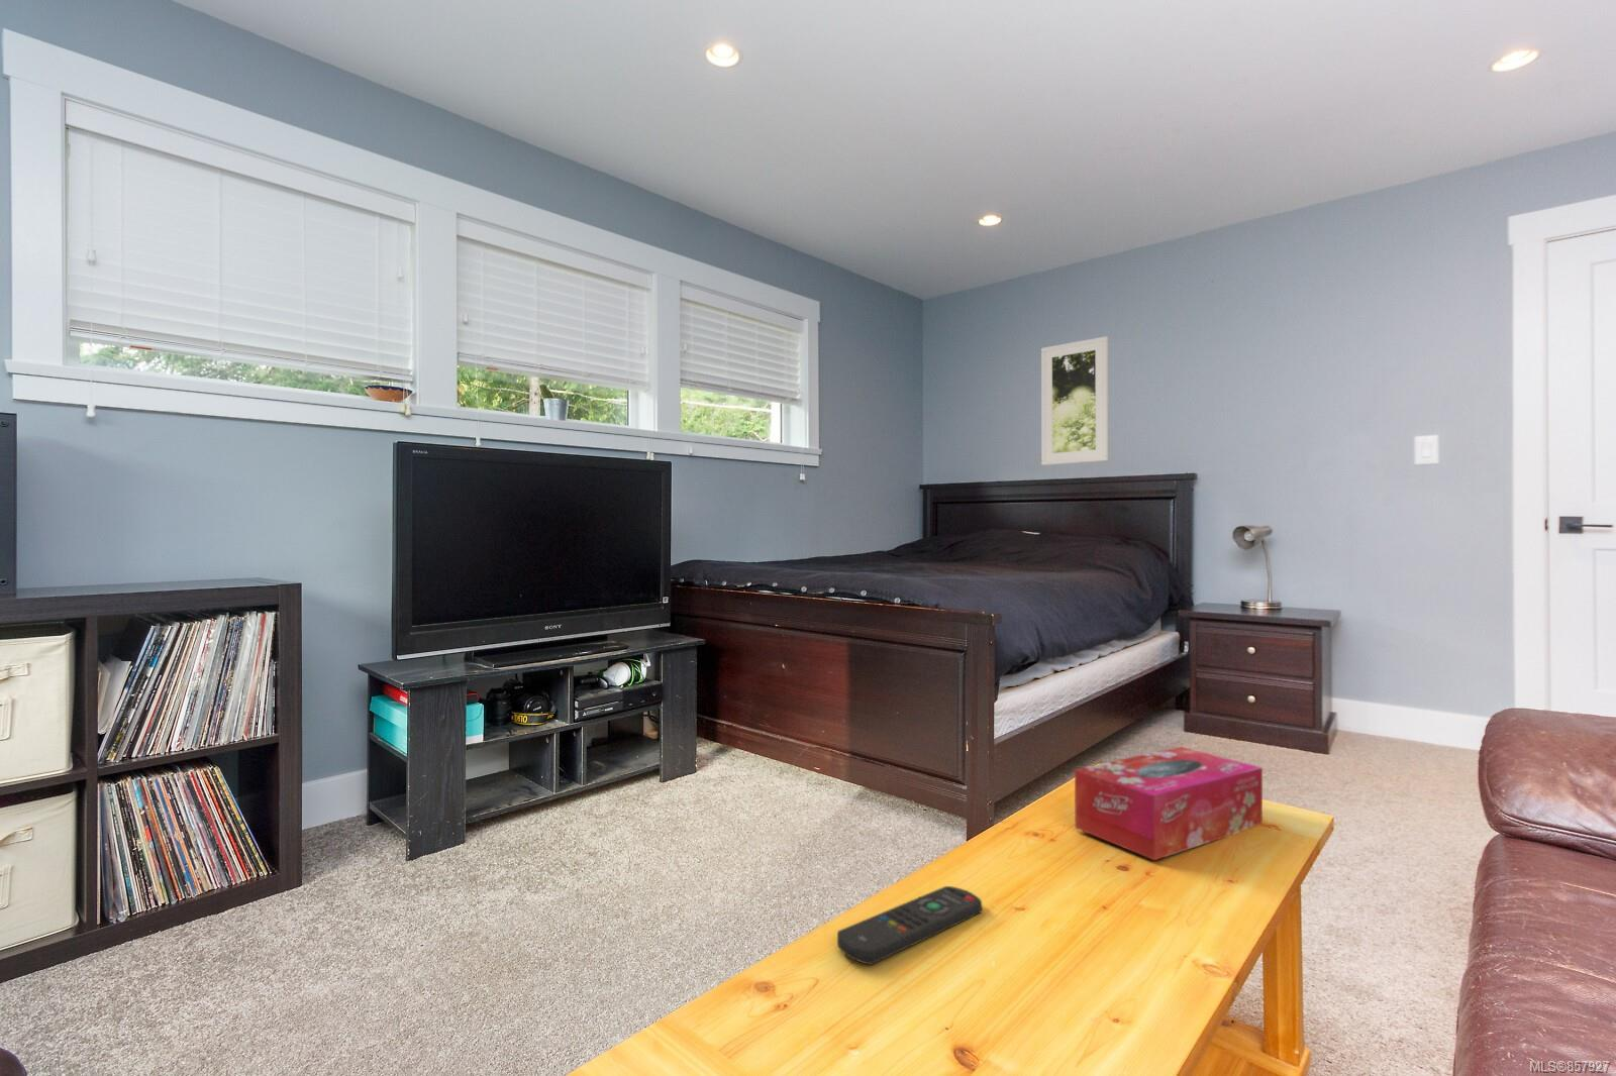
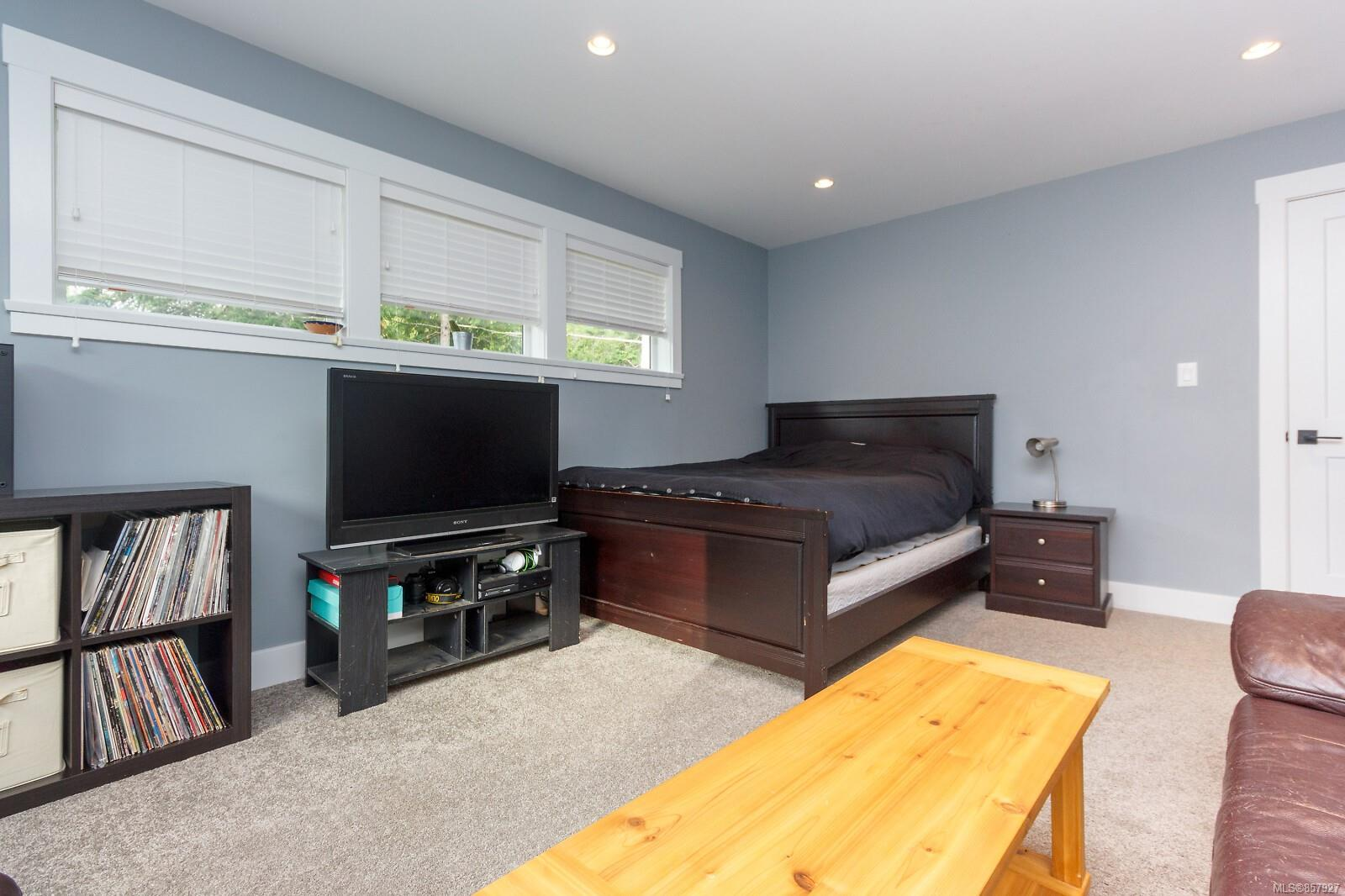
- tissue box (1169, 797)
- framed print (1074, 402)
- remote control (912, 921)
